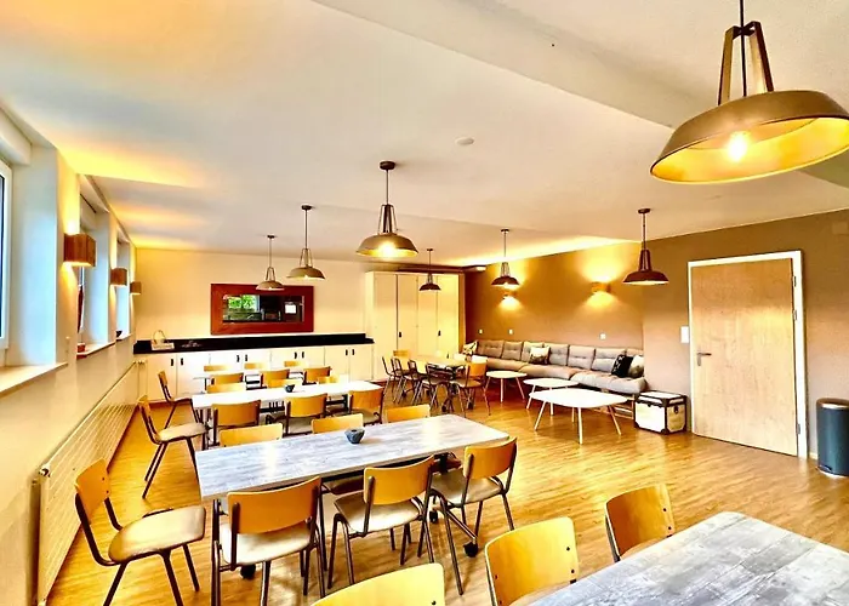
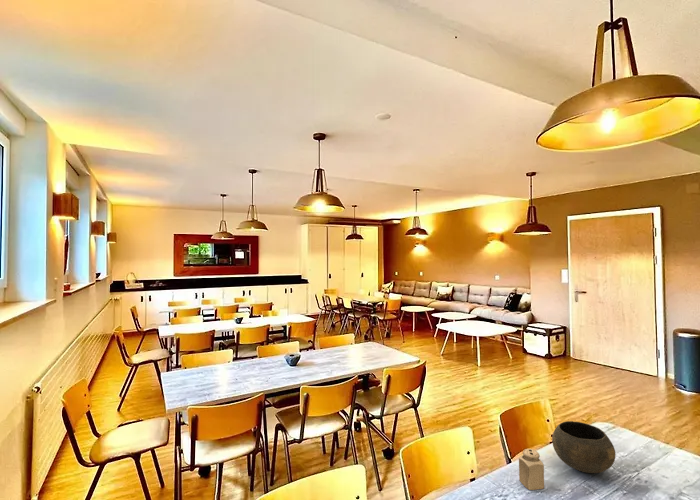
+ bowl (582, 448)
+ salt shaker (531, 467)
